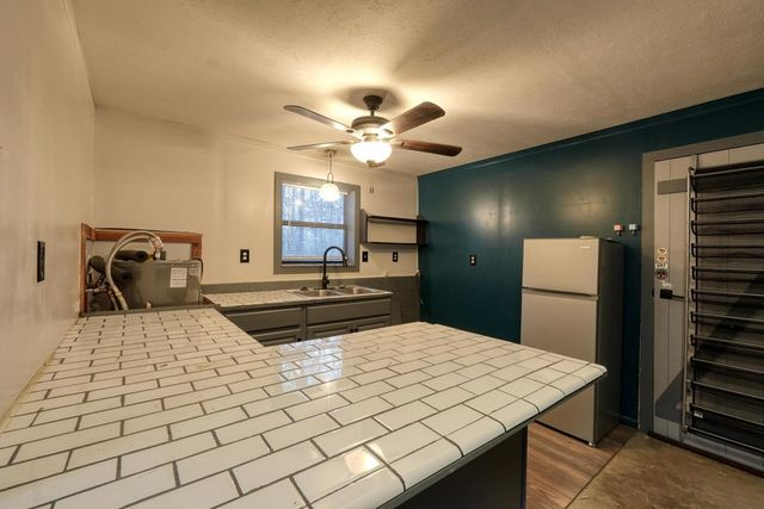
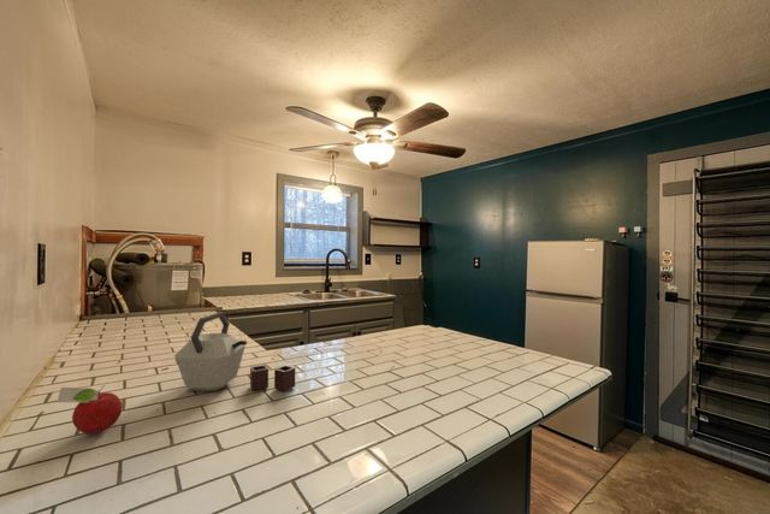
+ kettle (239, 350)
+ fruit (93, 407)
